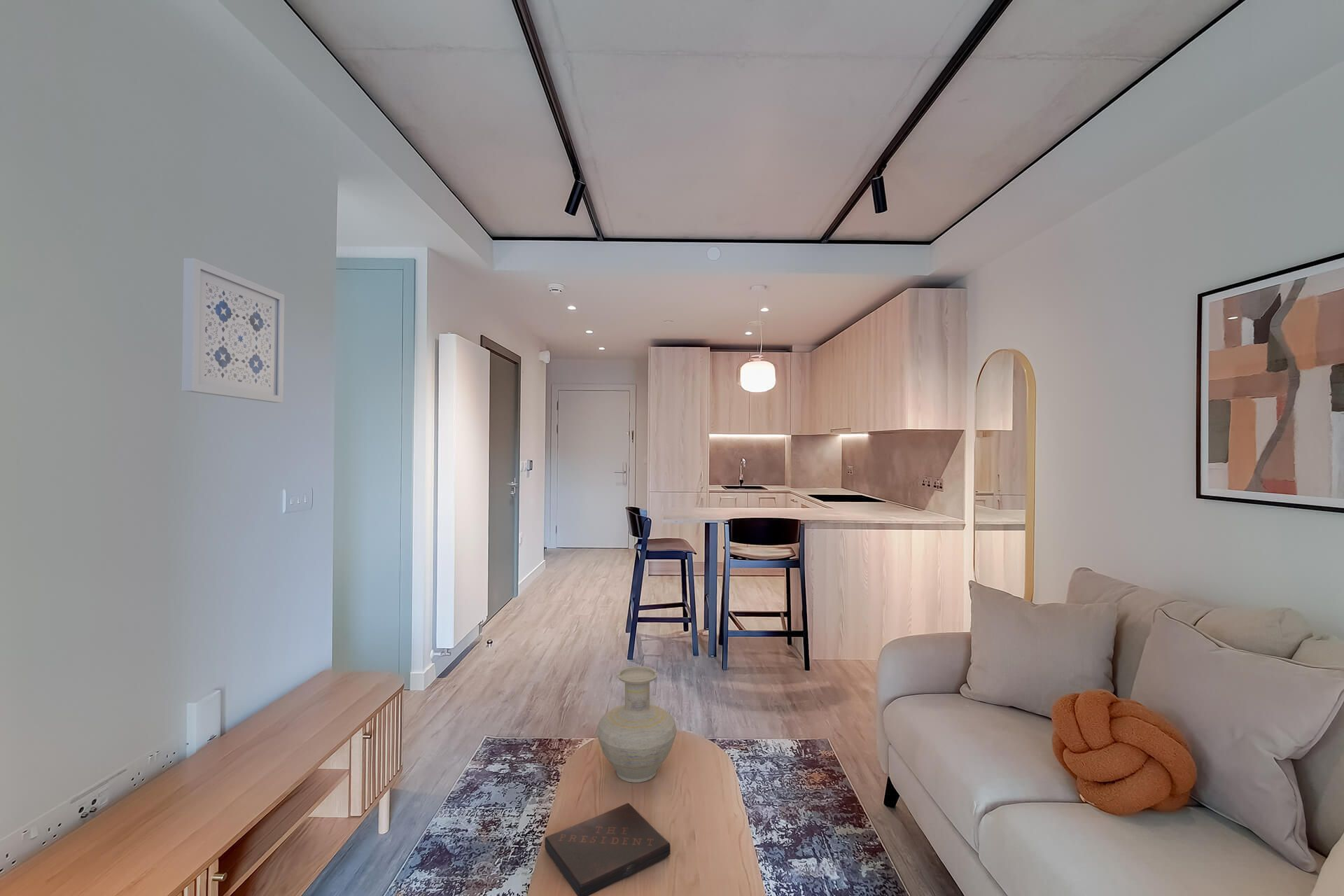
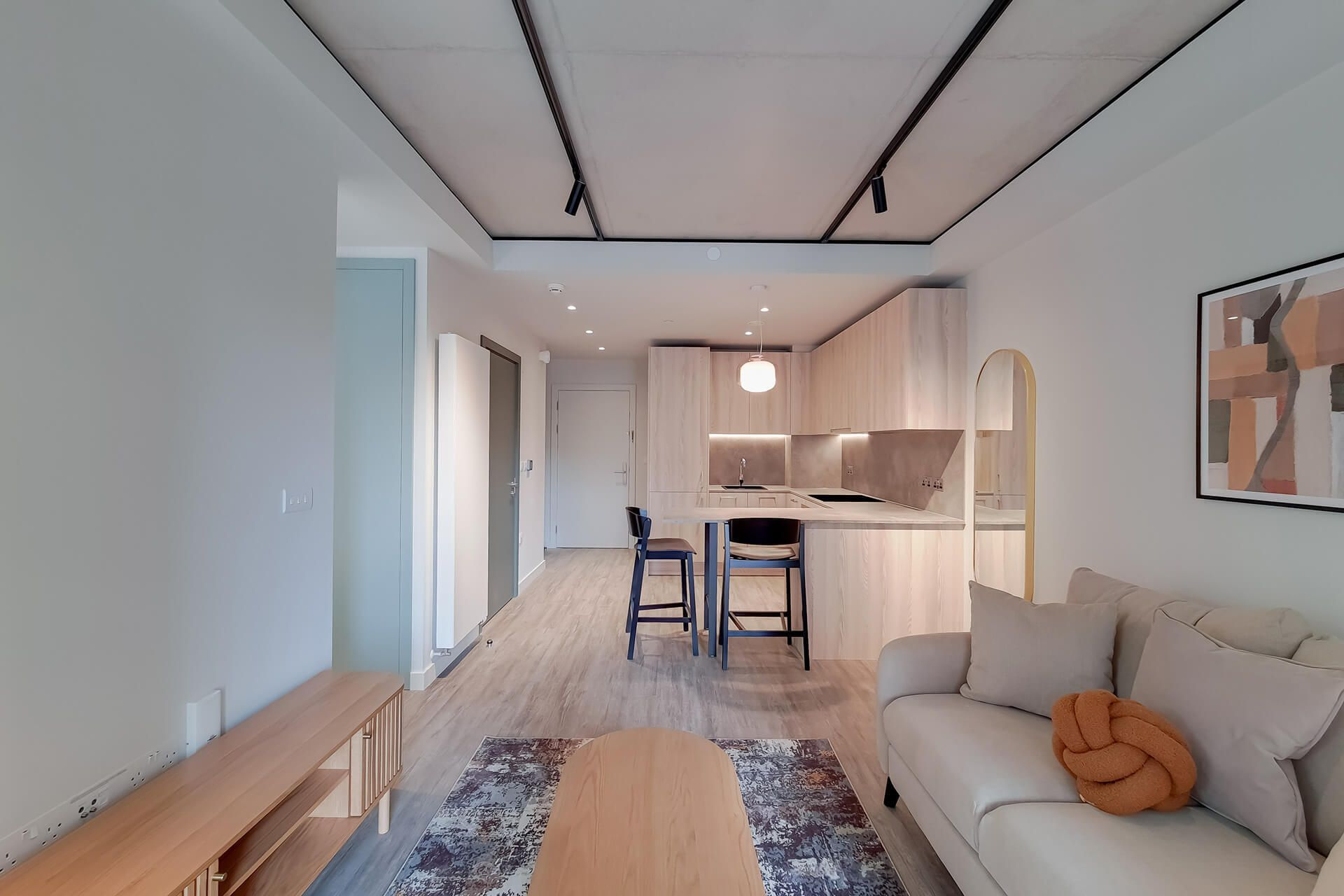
- book (606, 846)
- wall art (238, 337)
- vase (637, 722)
